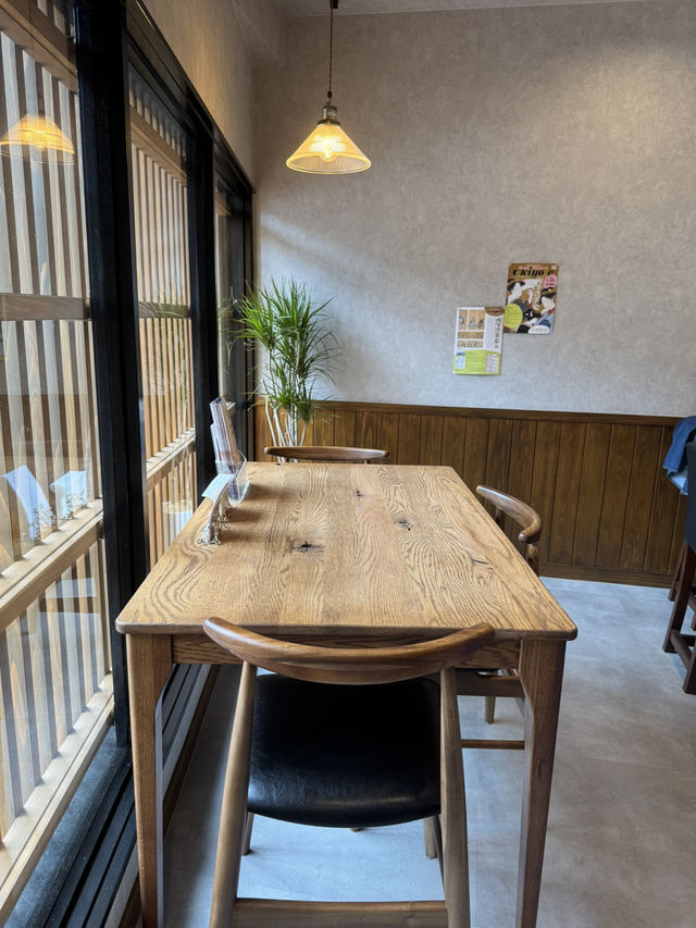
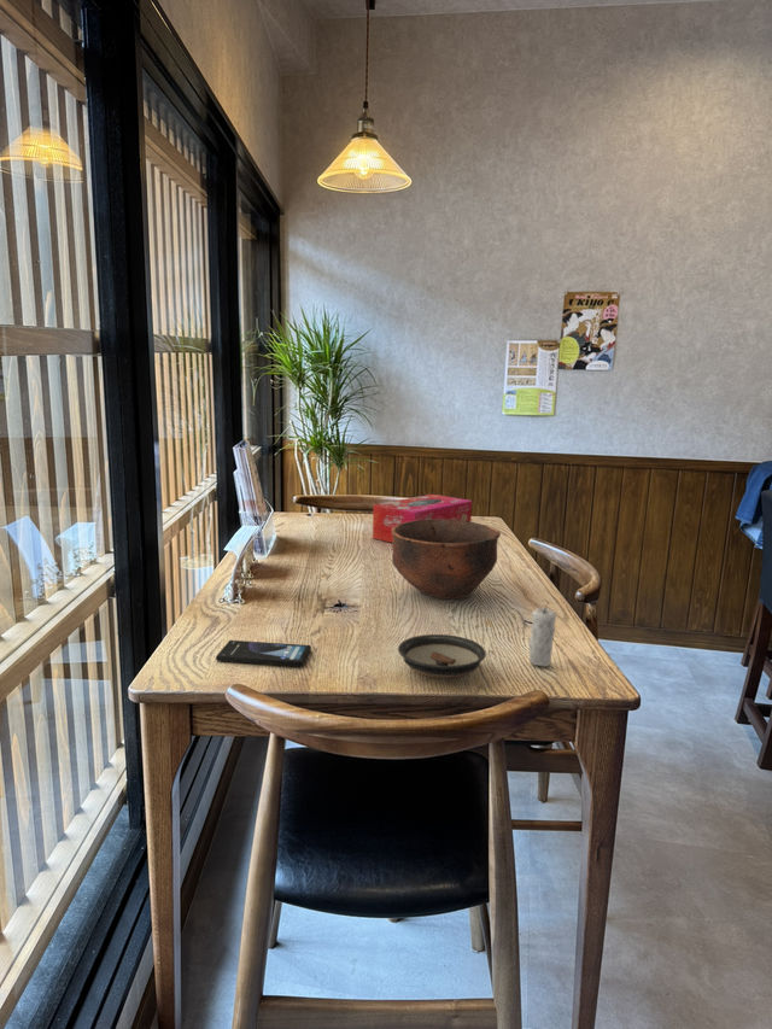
+ tissue box (423, 519)
+ smartphone (264, 653)
+ bowl (443, 561)
+ saucer (440, 659)
+ candle (542, 631)
